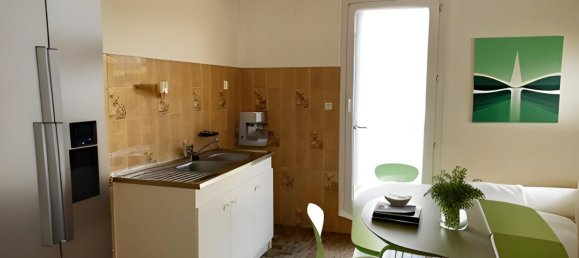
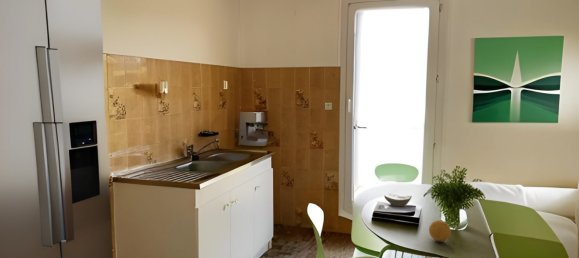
+ fruit (439, 230)
